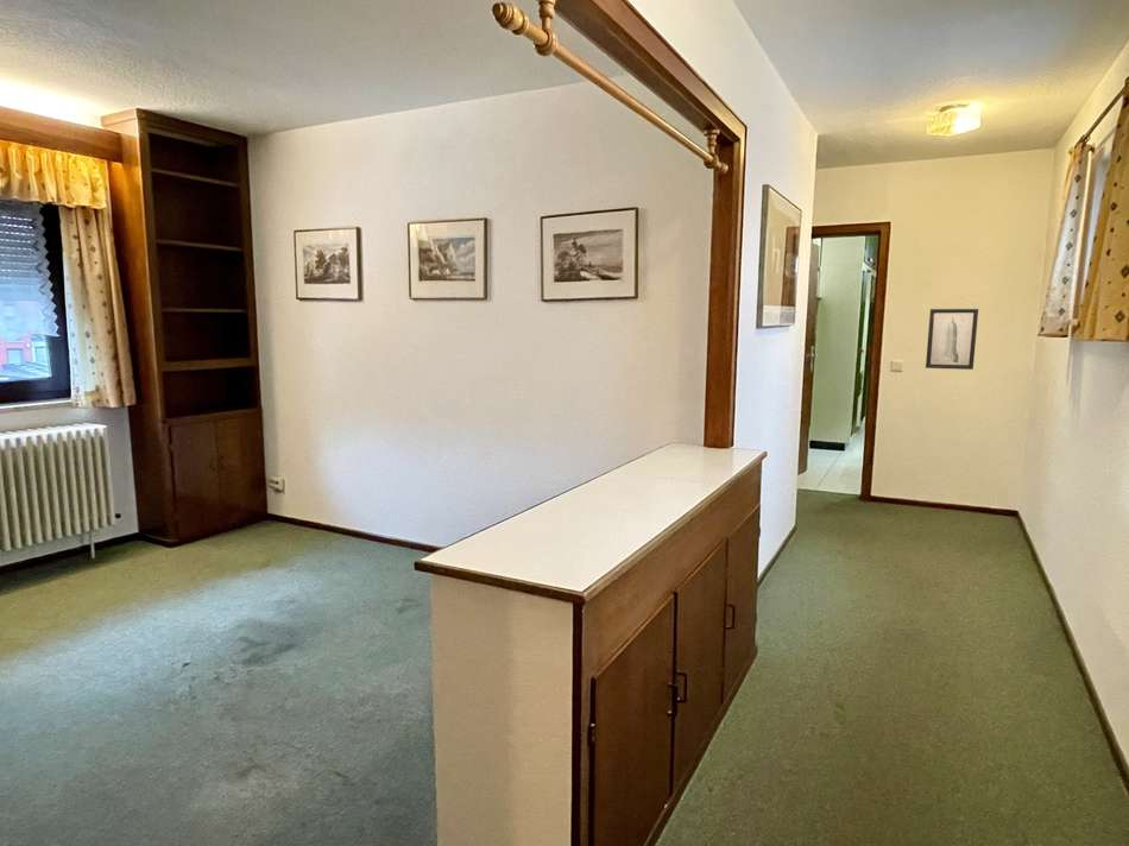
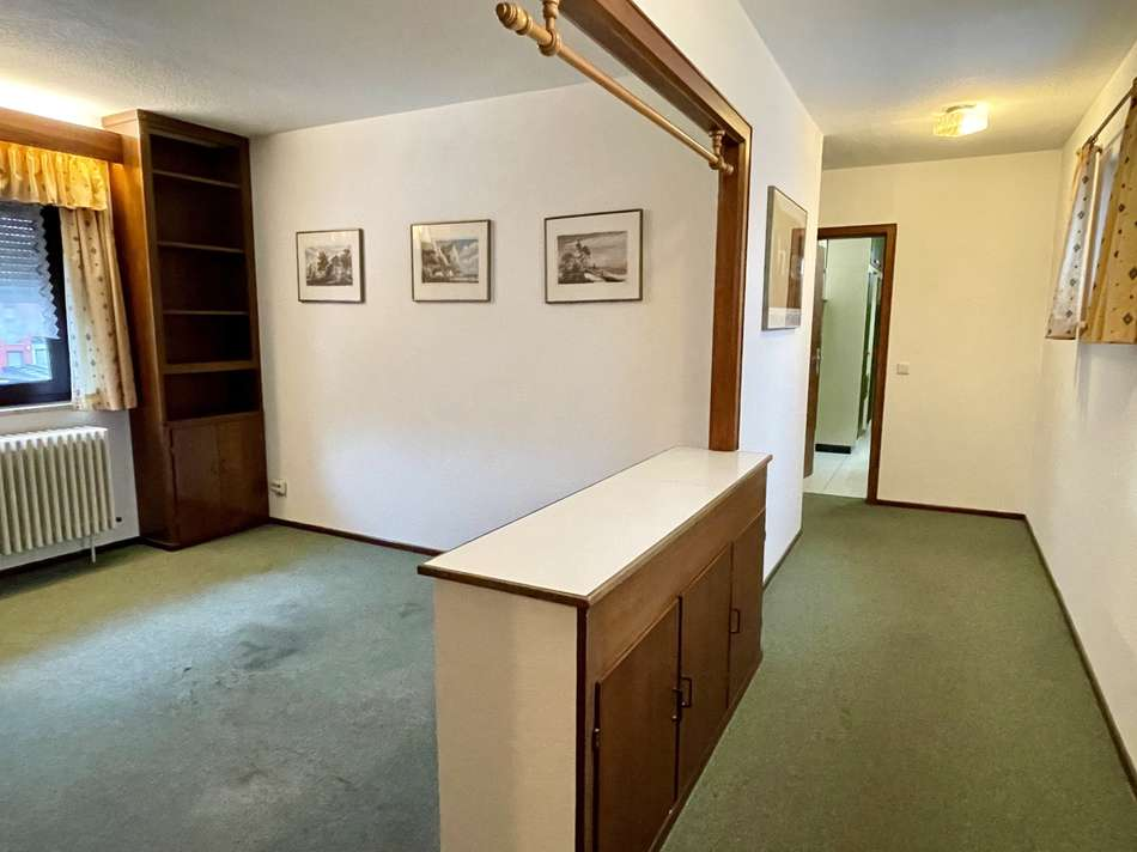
- wall art (951, 339)
